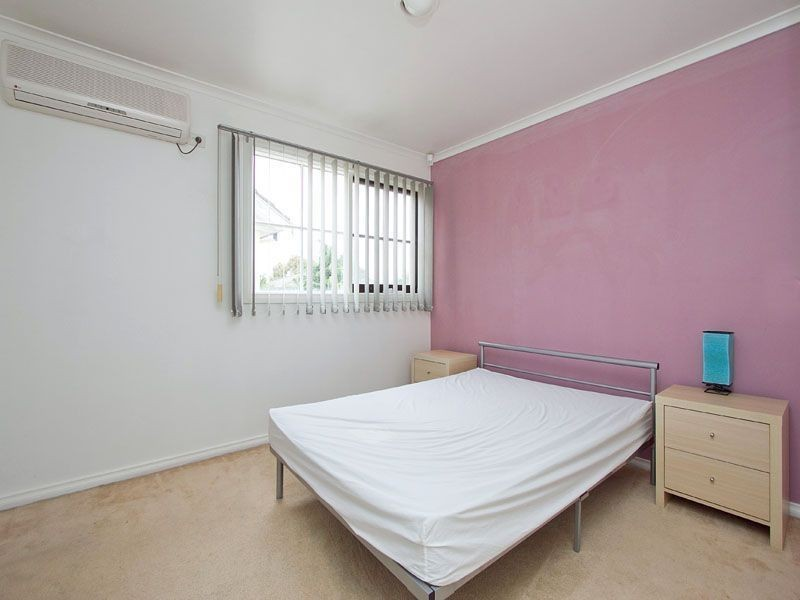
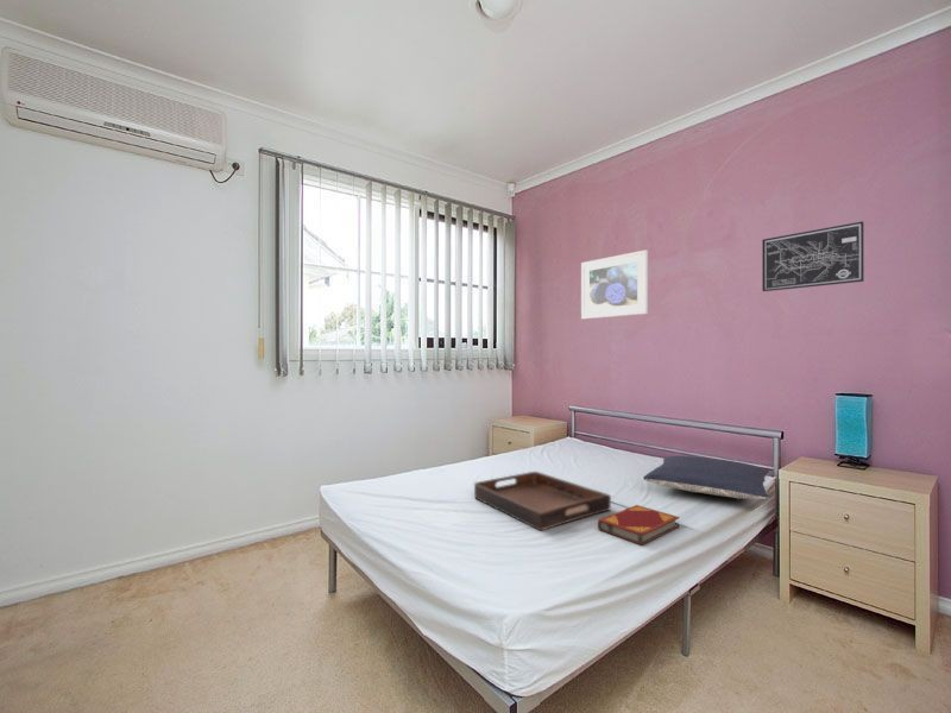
+ pillow (707, 475)
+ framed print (612, 286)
+ serving tray (537, 496)
+ hardback book (638, 523)
+ wall art (810, 258)
